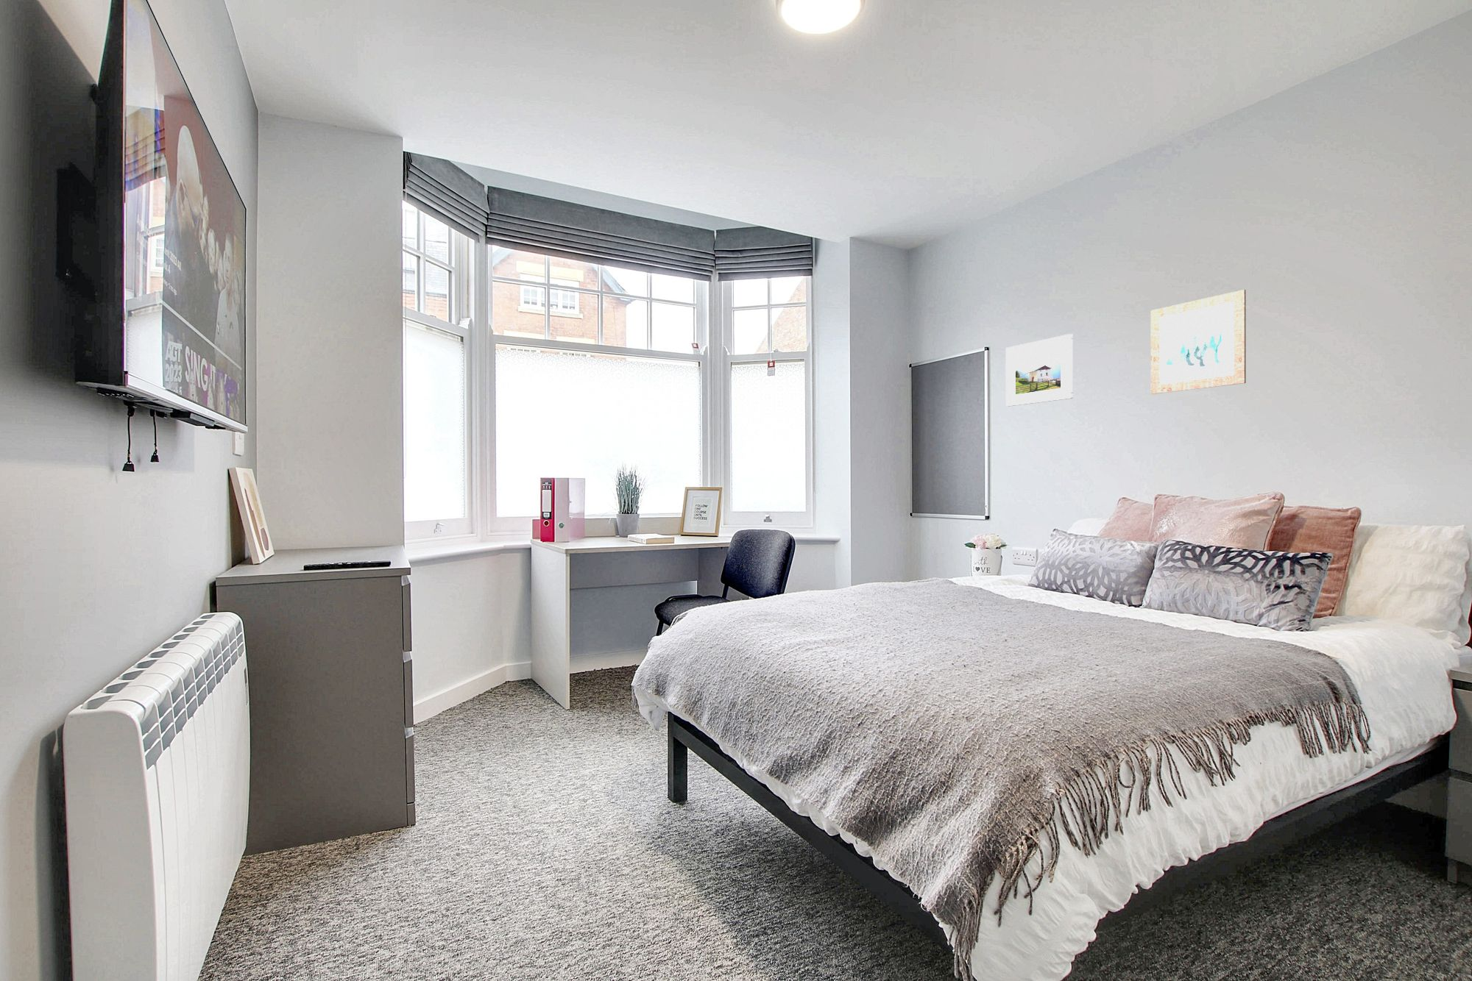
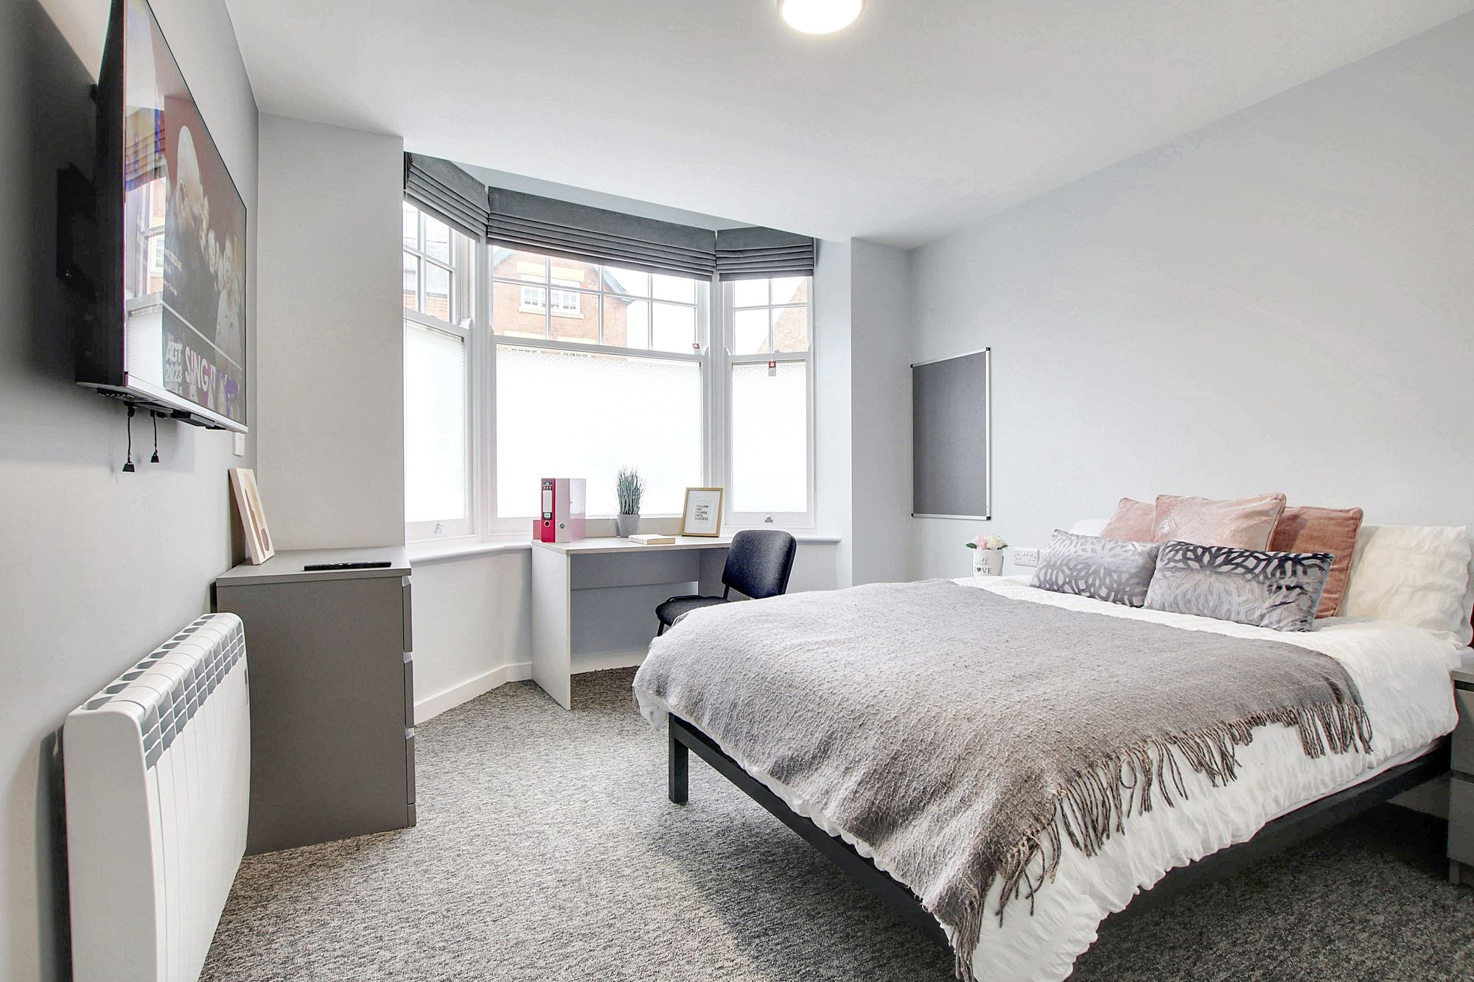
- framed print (1038, 371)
- wall art (1195, 344)
